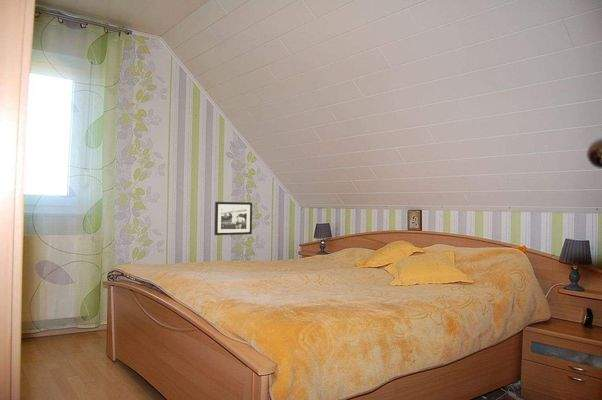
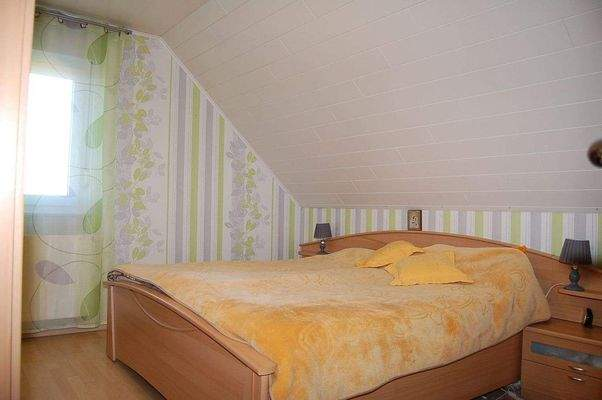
- picture frame (233, 218)
